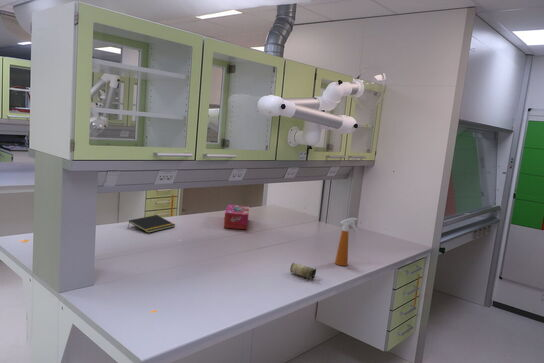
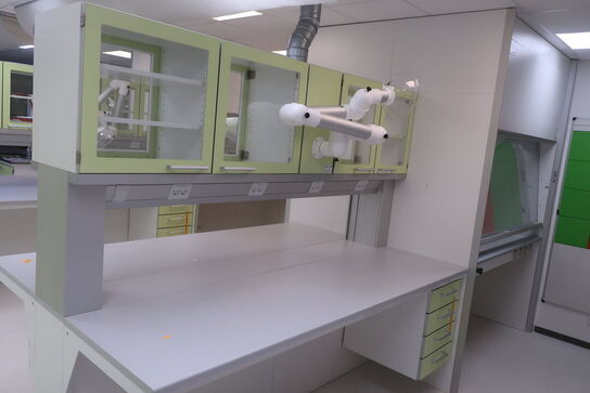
- tissue box (237, 216)
- spray bottle (347, 240)
- paper towel roll (303, 271)
- notepad (152, 223)
